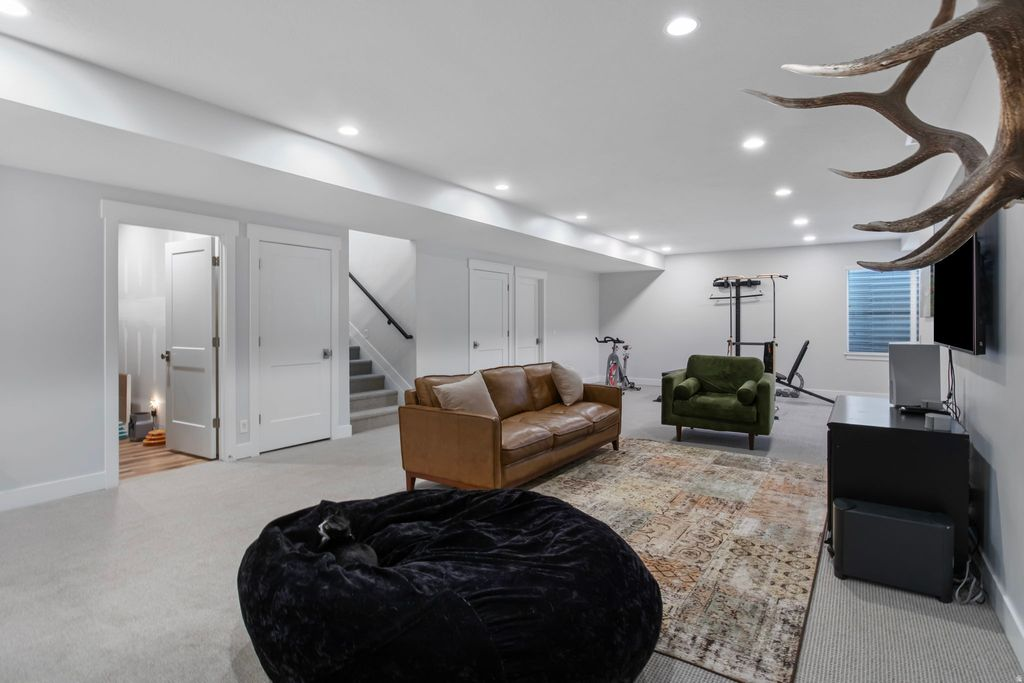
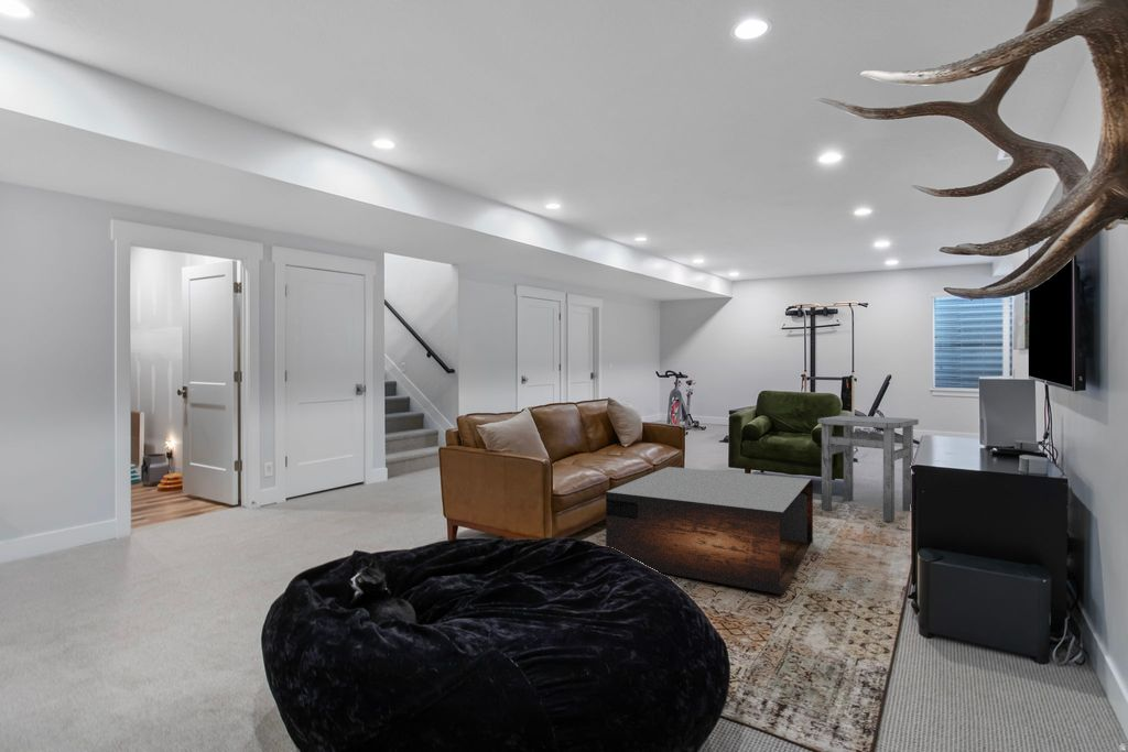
+ coffee table (714, 517)
+ side table (852, 464)
